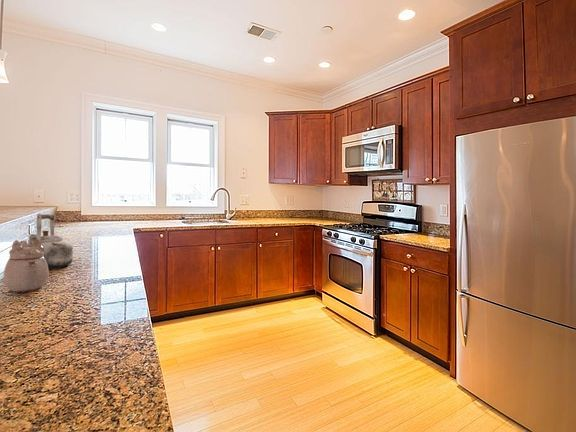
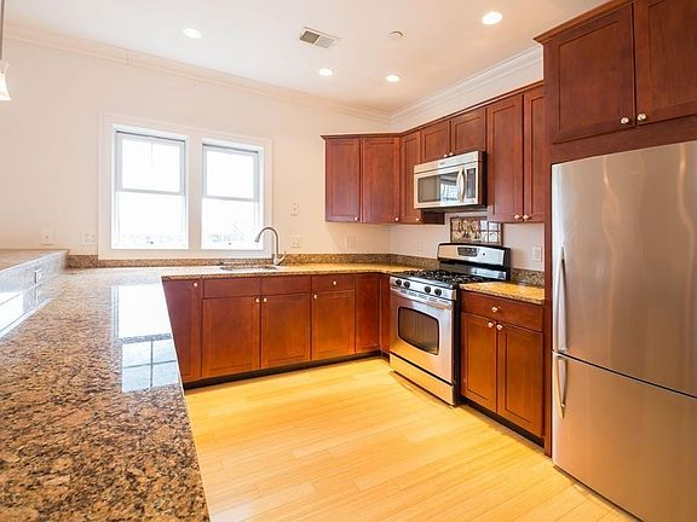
- teapot (26, 264)
- kettle (43, 240)
